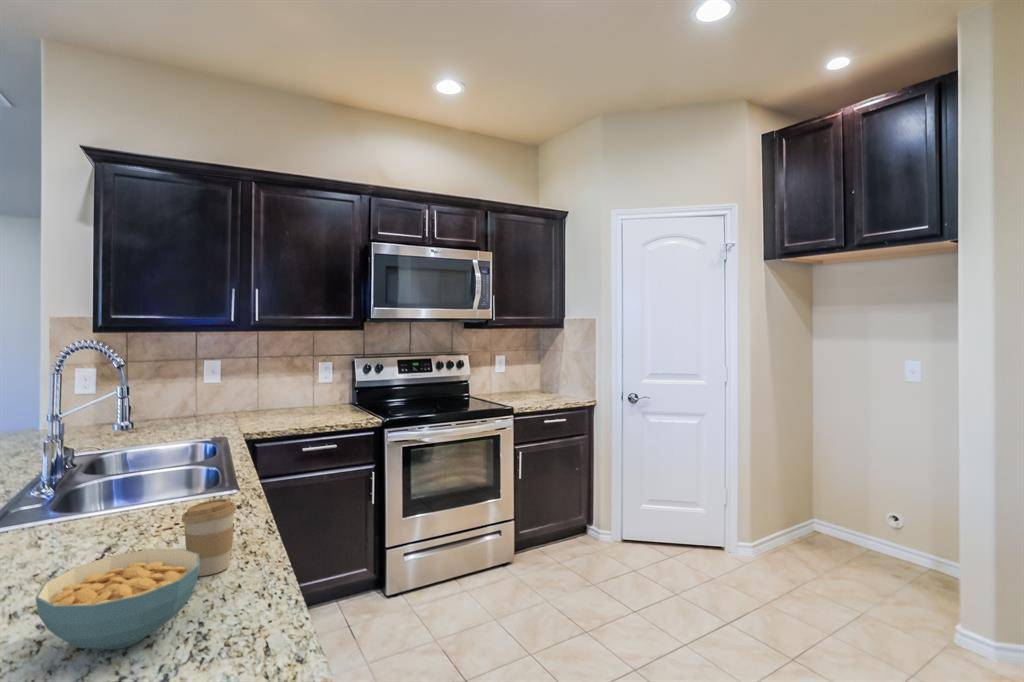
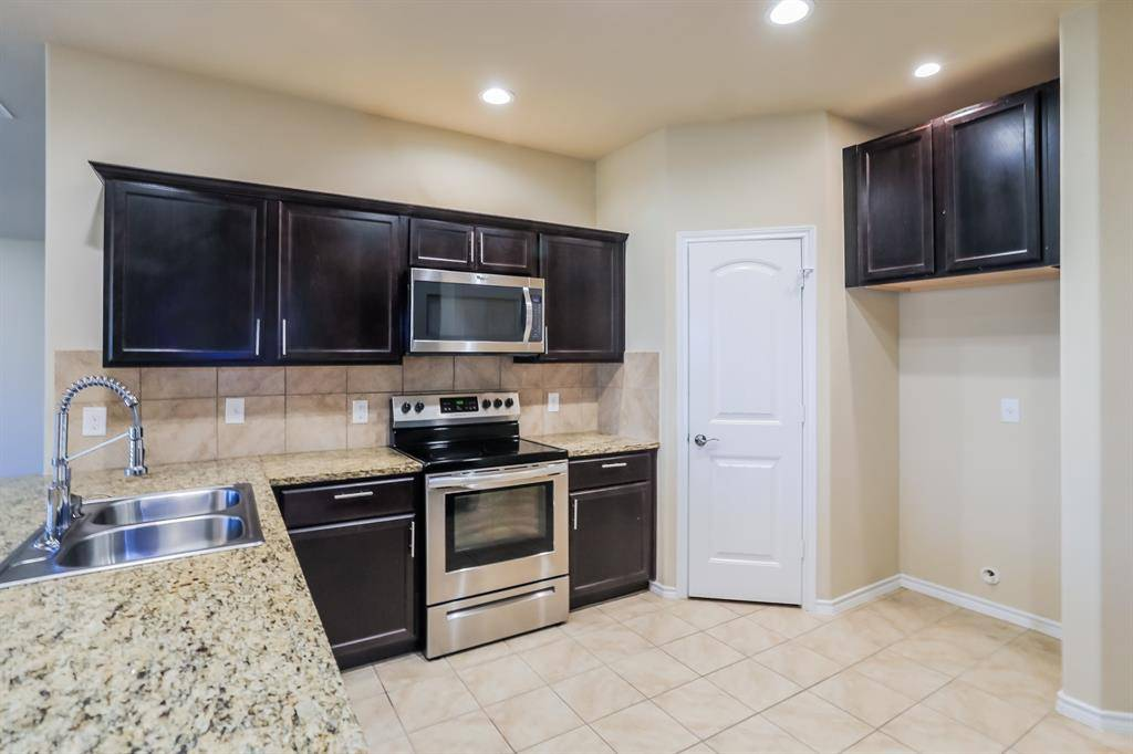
- cereal bowl (124, 606)
- coffee cup (209, 535)
